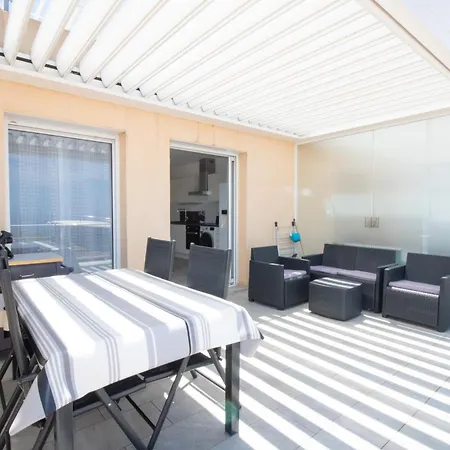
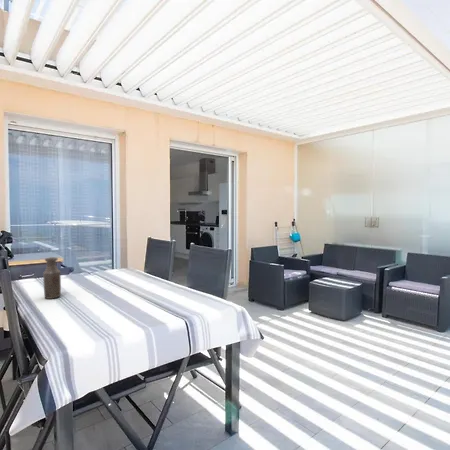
+ bottle (52, 277)
